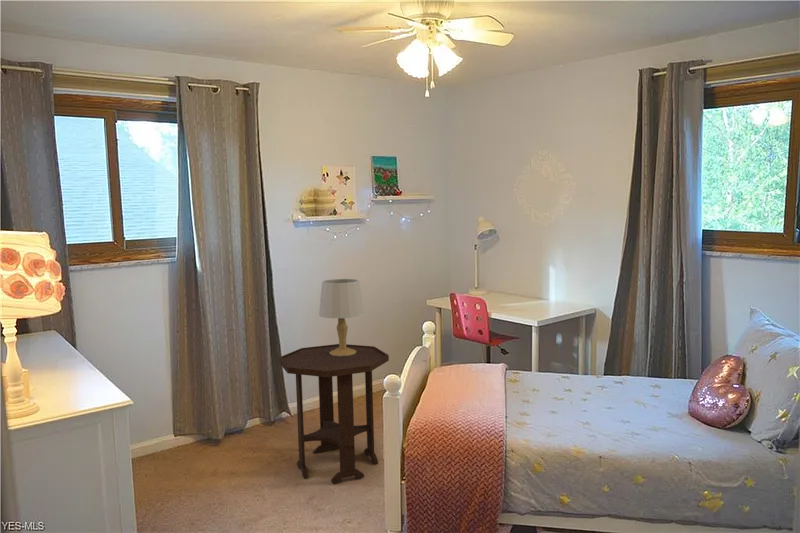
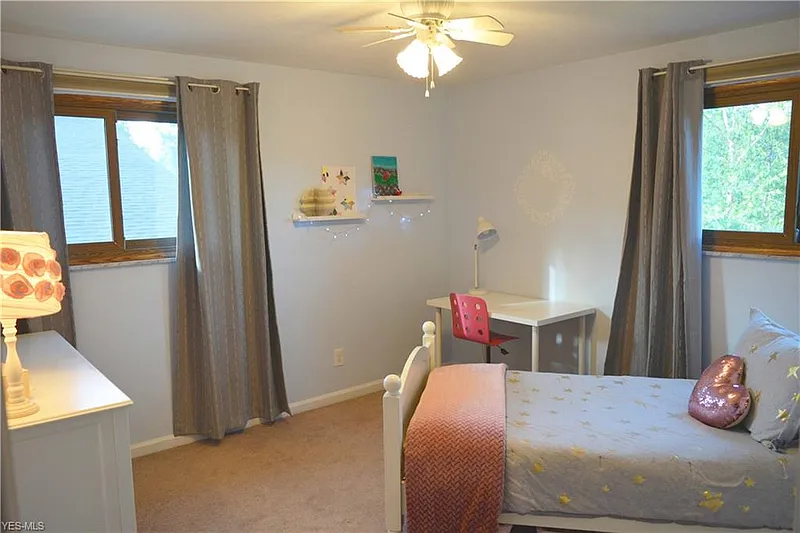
- table lamp (341, 315)
- side table (333, 412)
